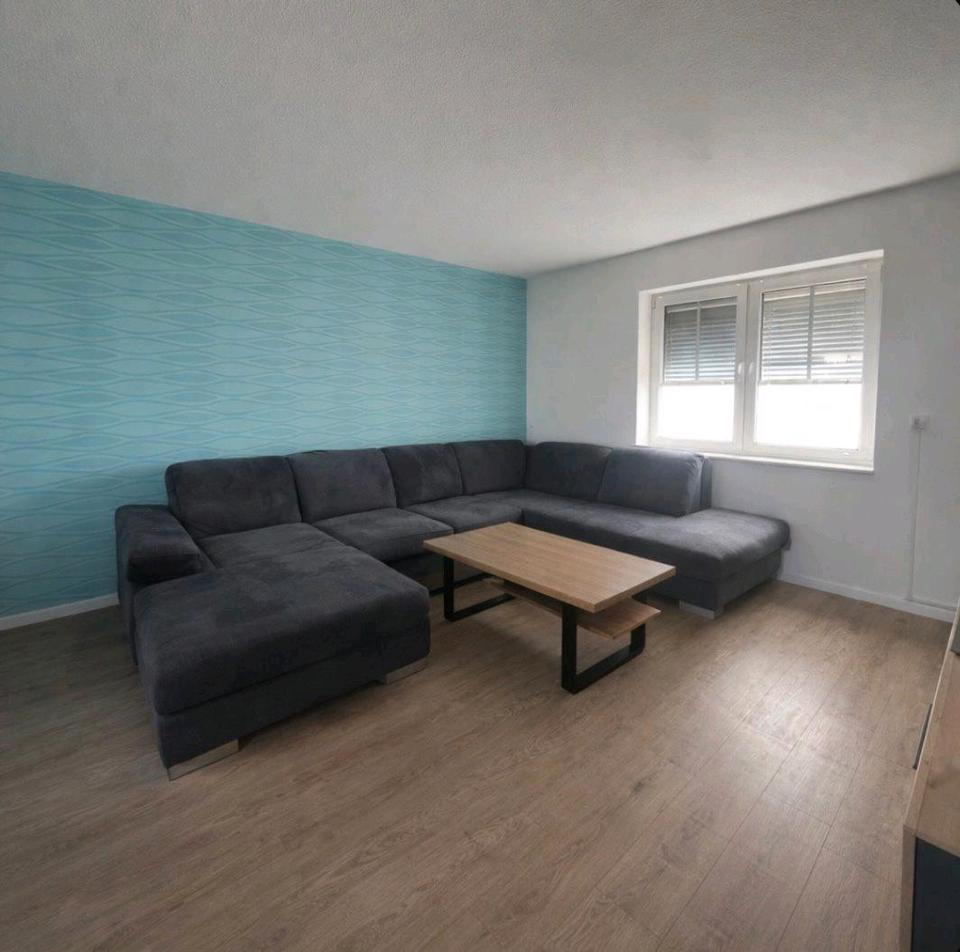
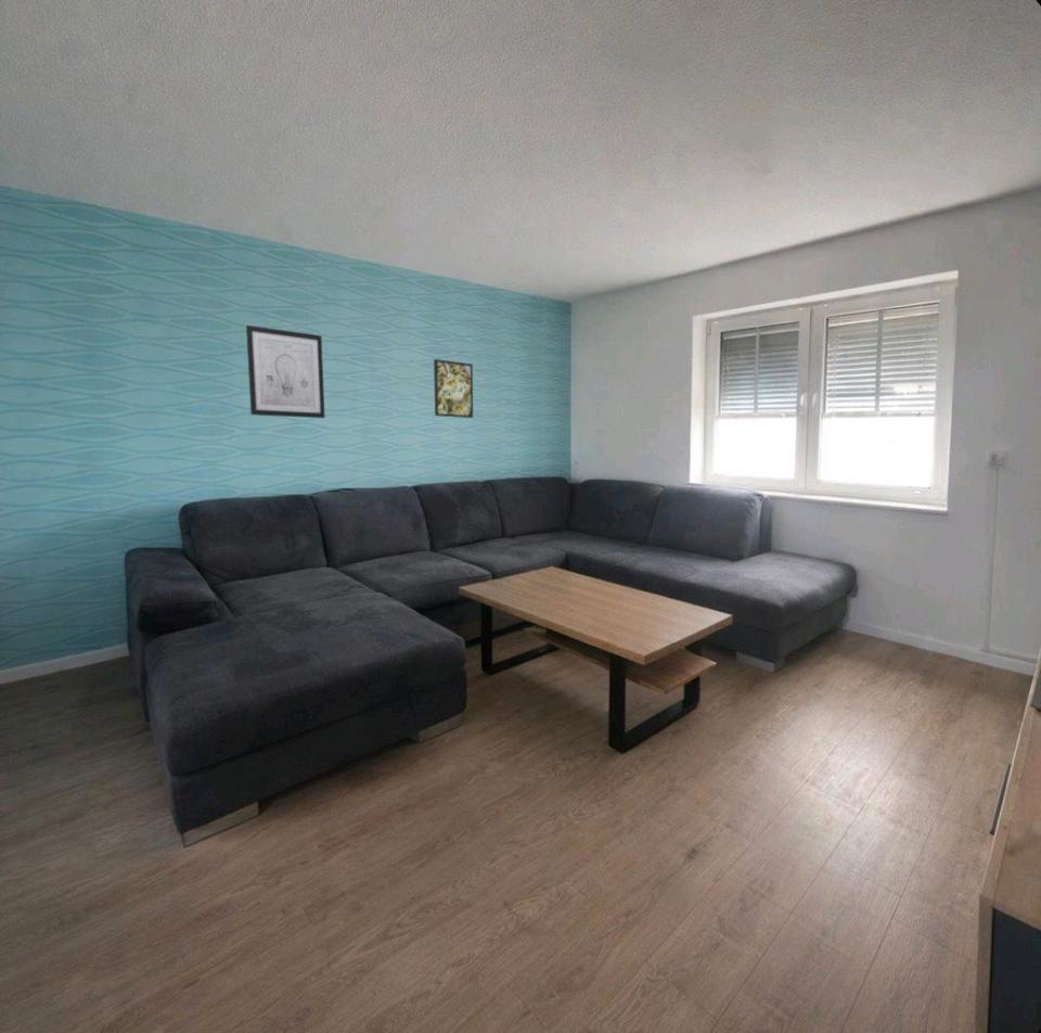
+ wall art (286, 373)
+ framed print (453, 388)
